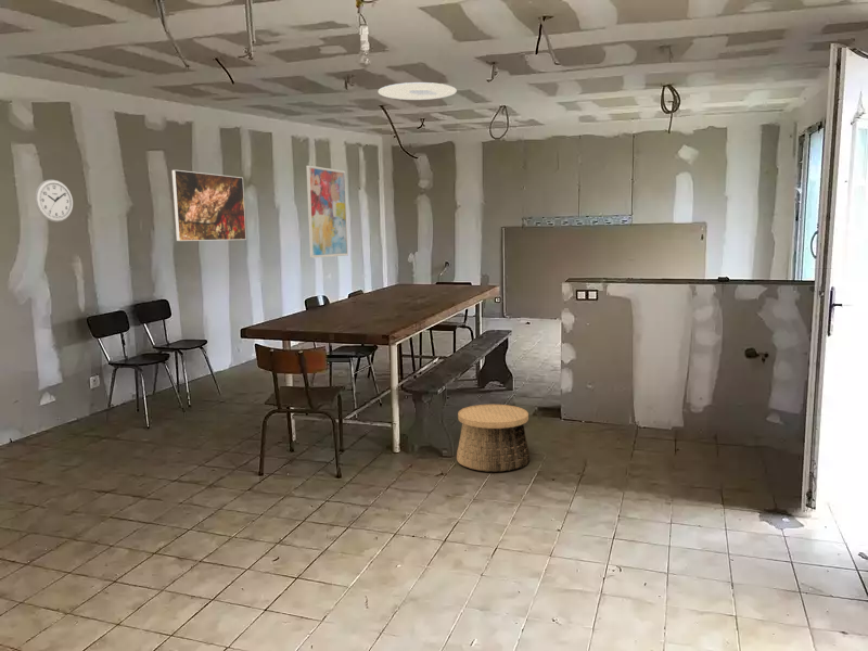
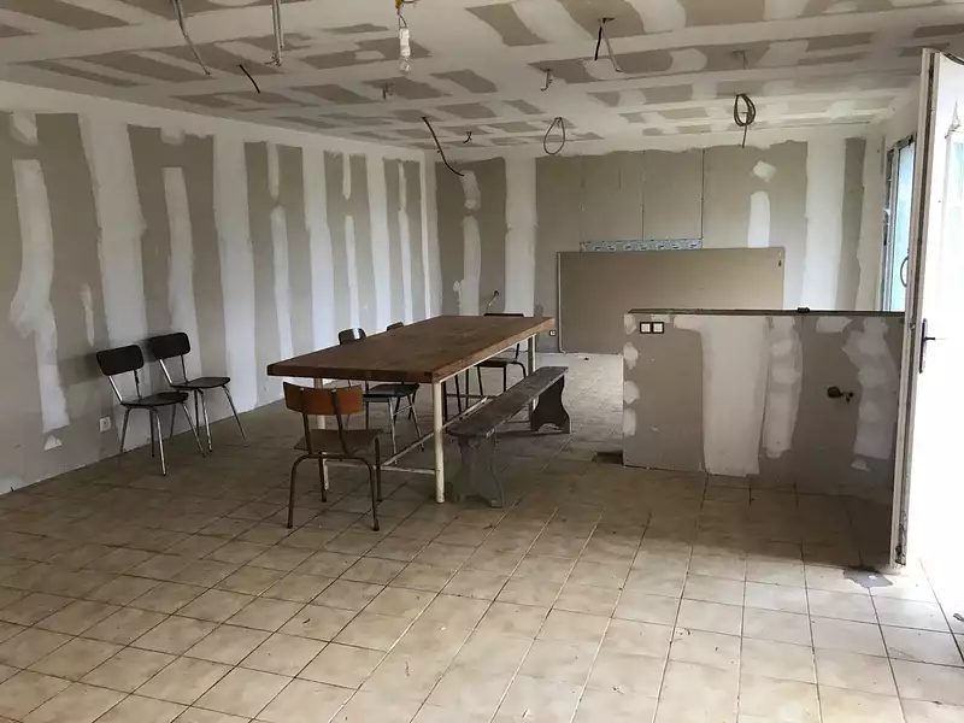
- wall art (328, 213)
- ceiling light (417, 88)
- wall clock (54, 201)
- basket (493, 435)
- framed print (212, 207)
